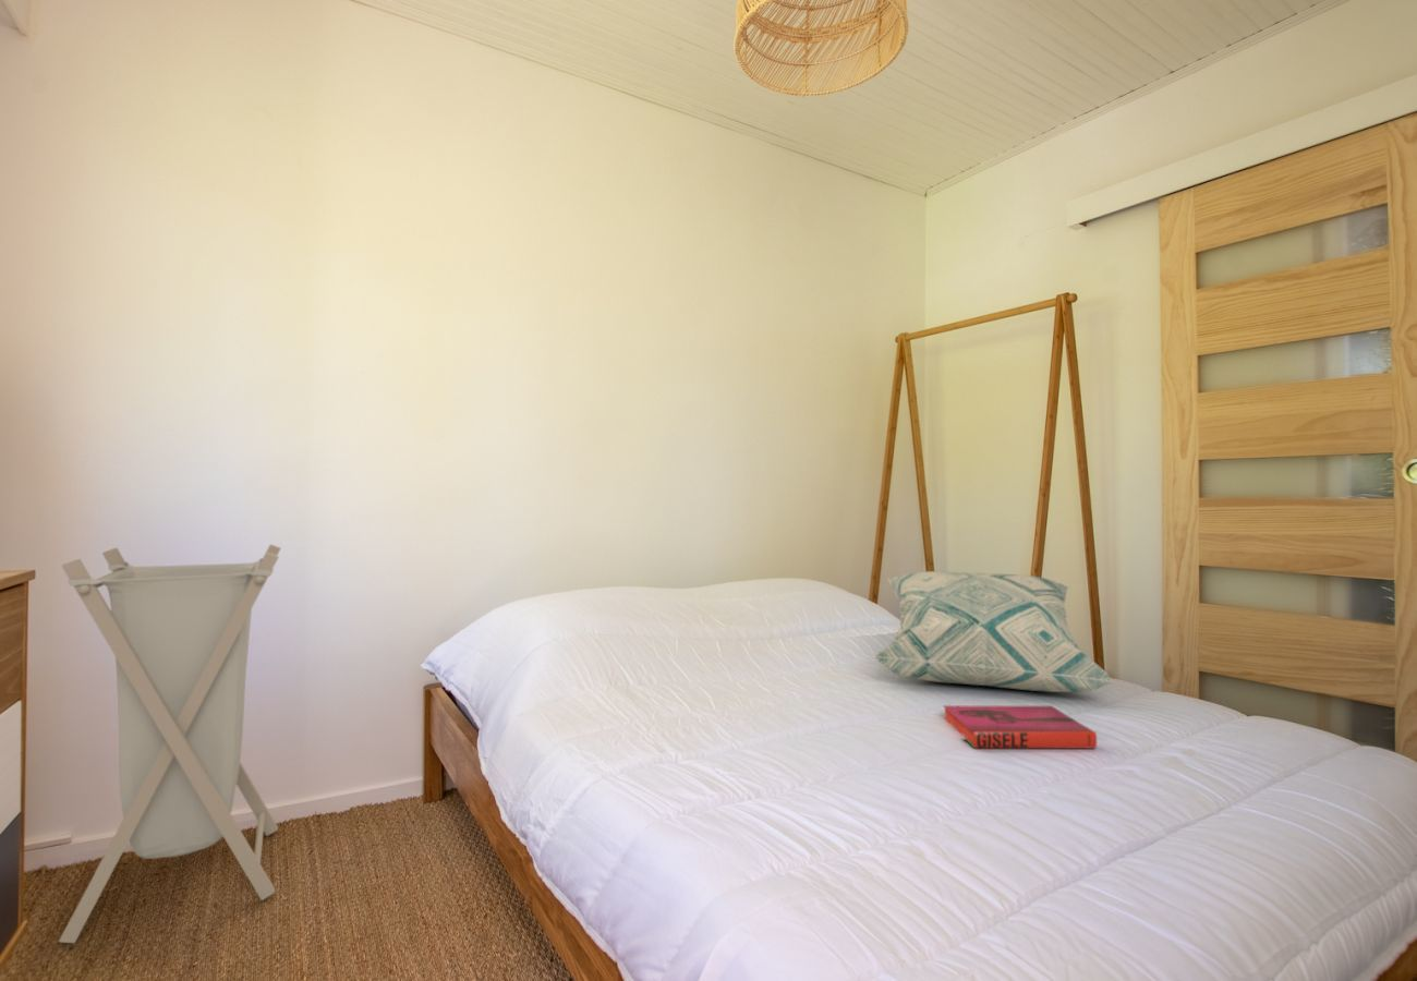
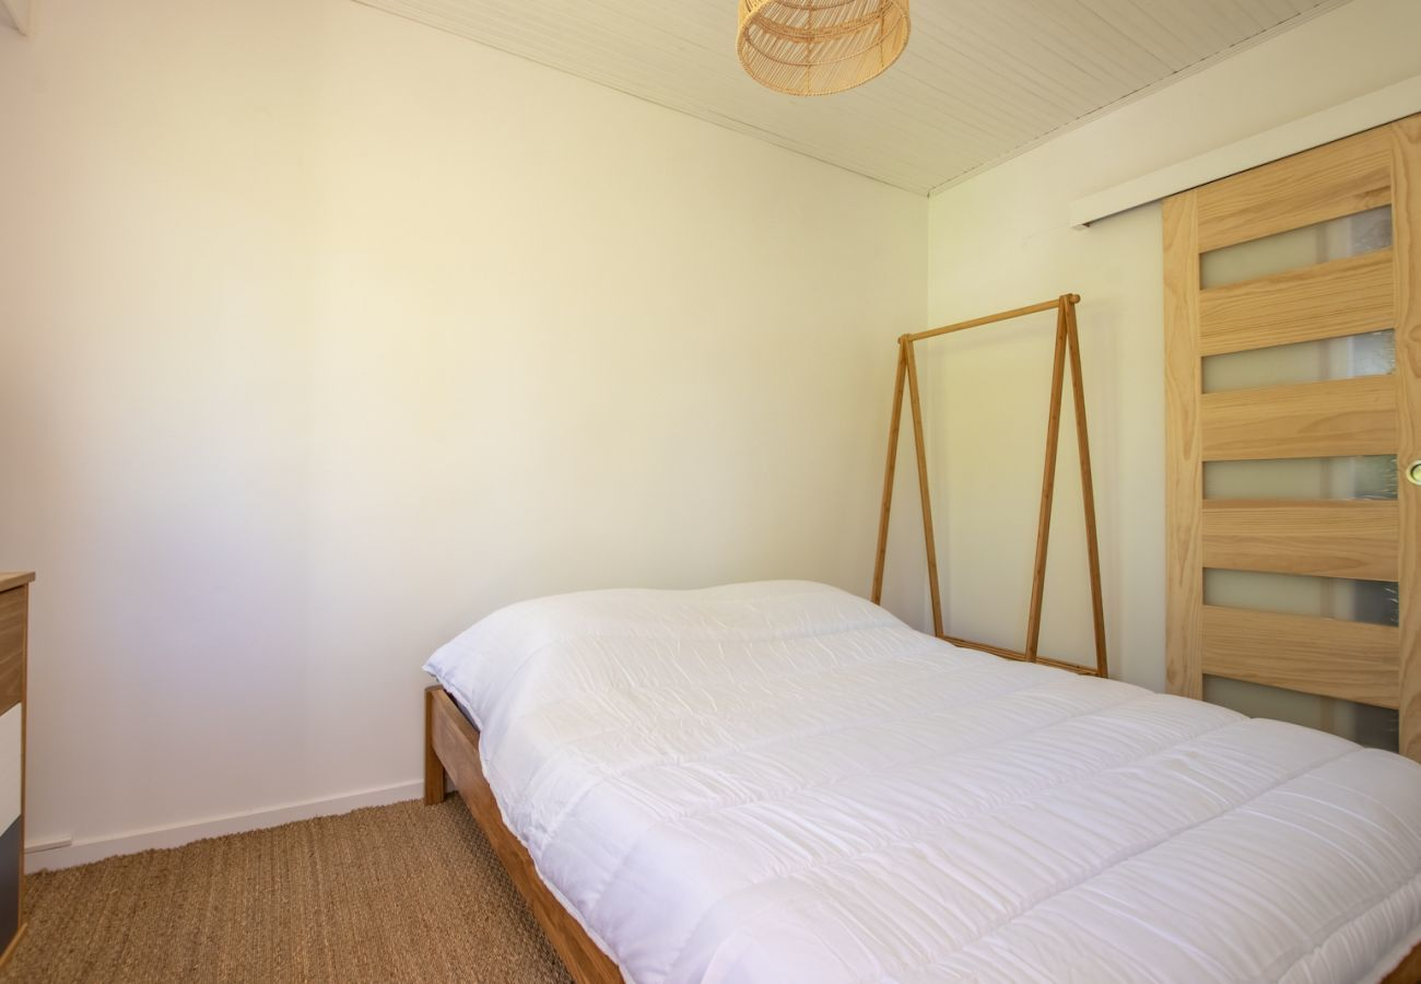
- laundry hamper (185, 716)
- hardback book (1015, 725)
- decorative pillow (980, 626)
